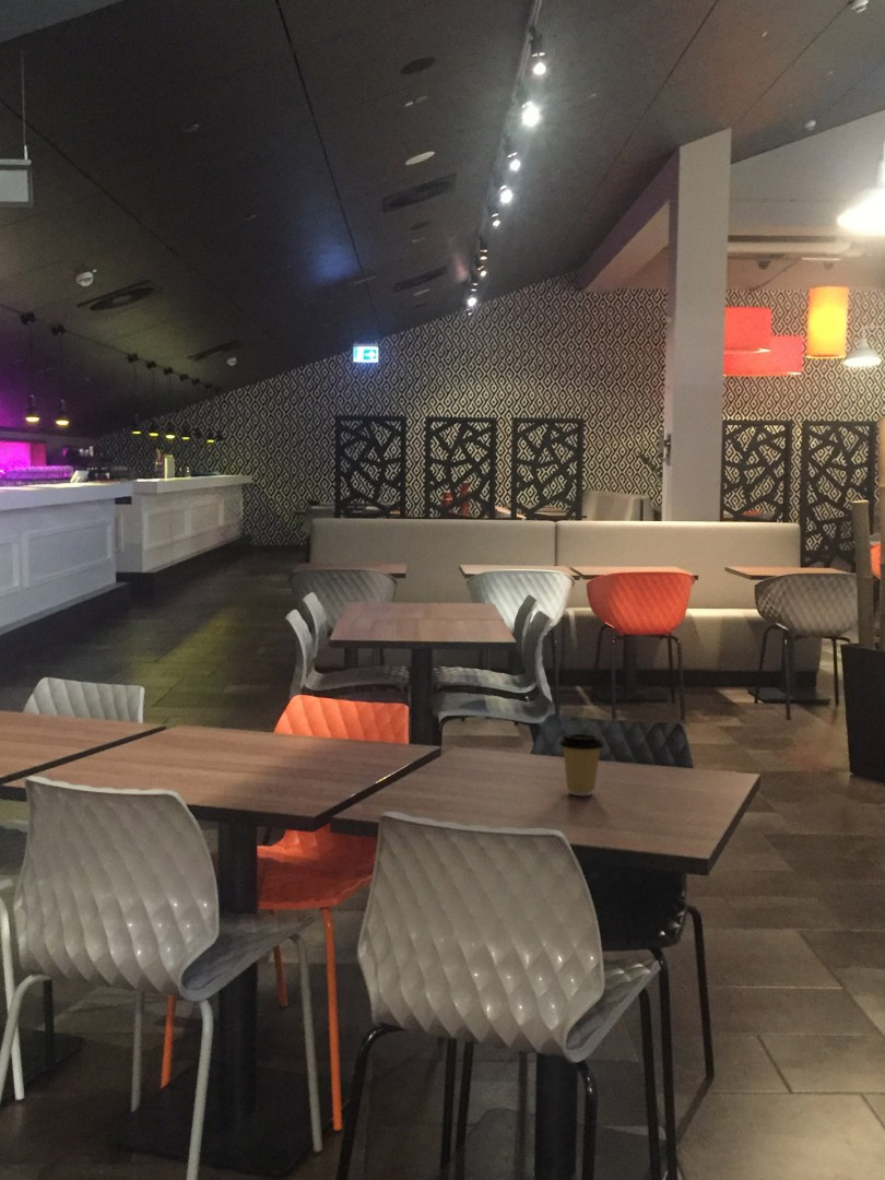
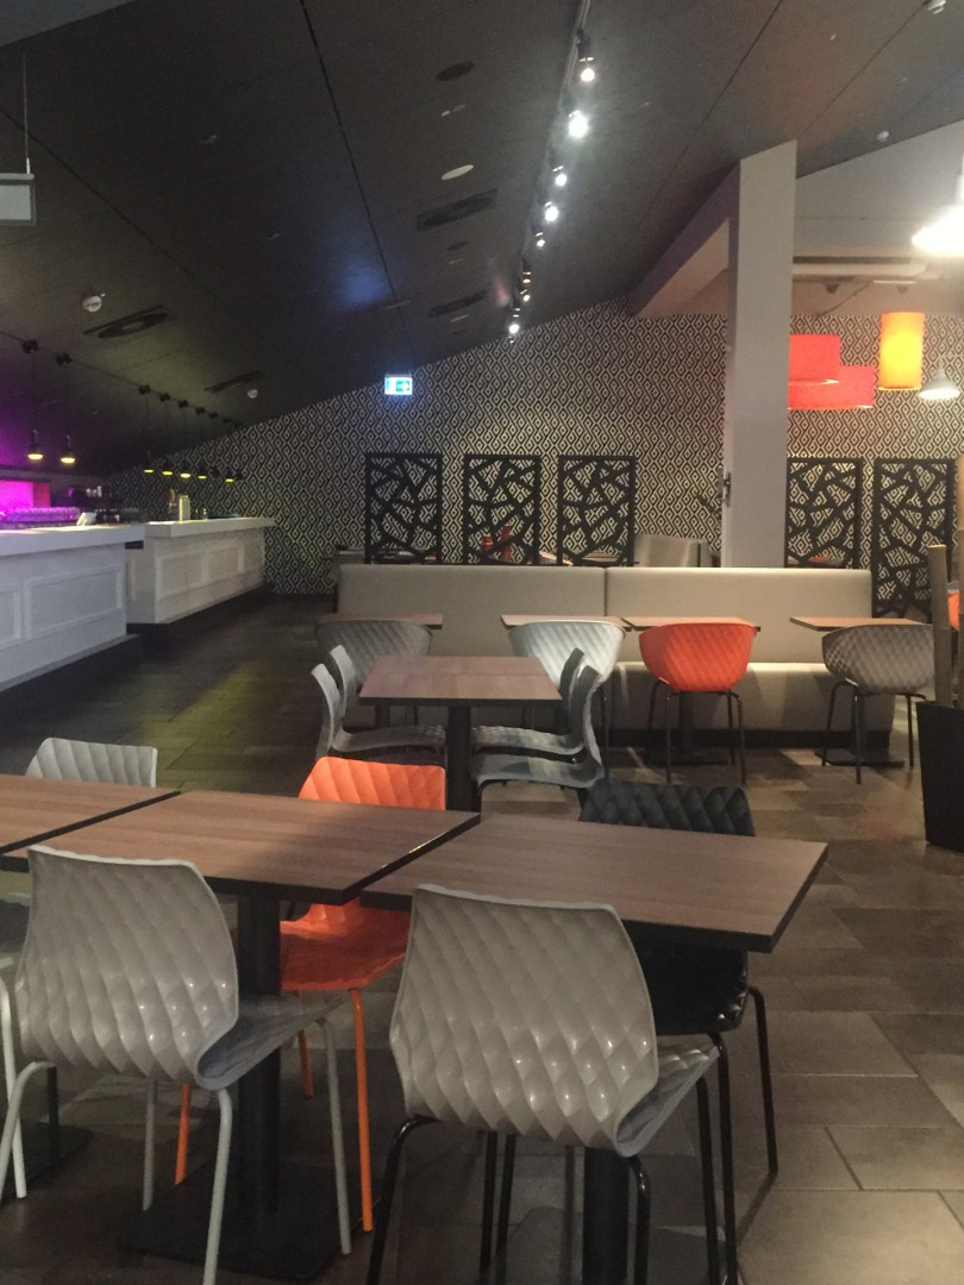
- coffee cup (581, 764)
